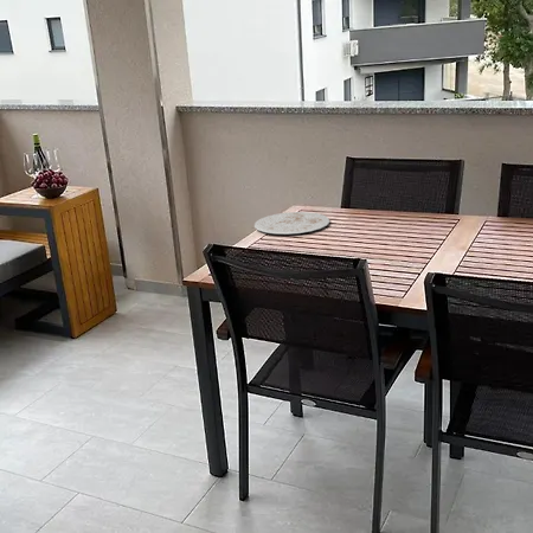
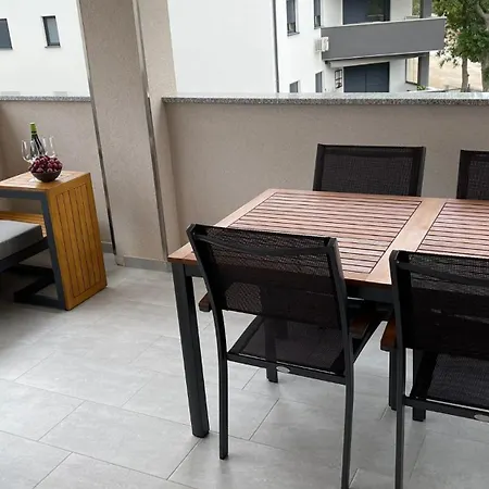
- plate (291, 223)
